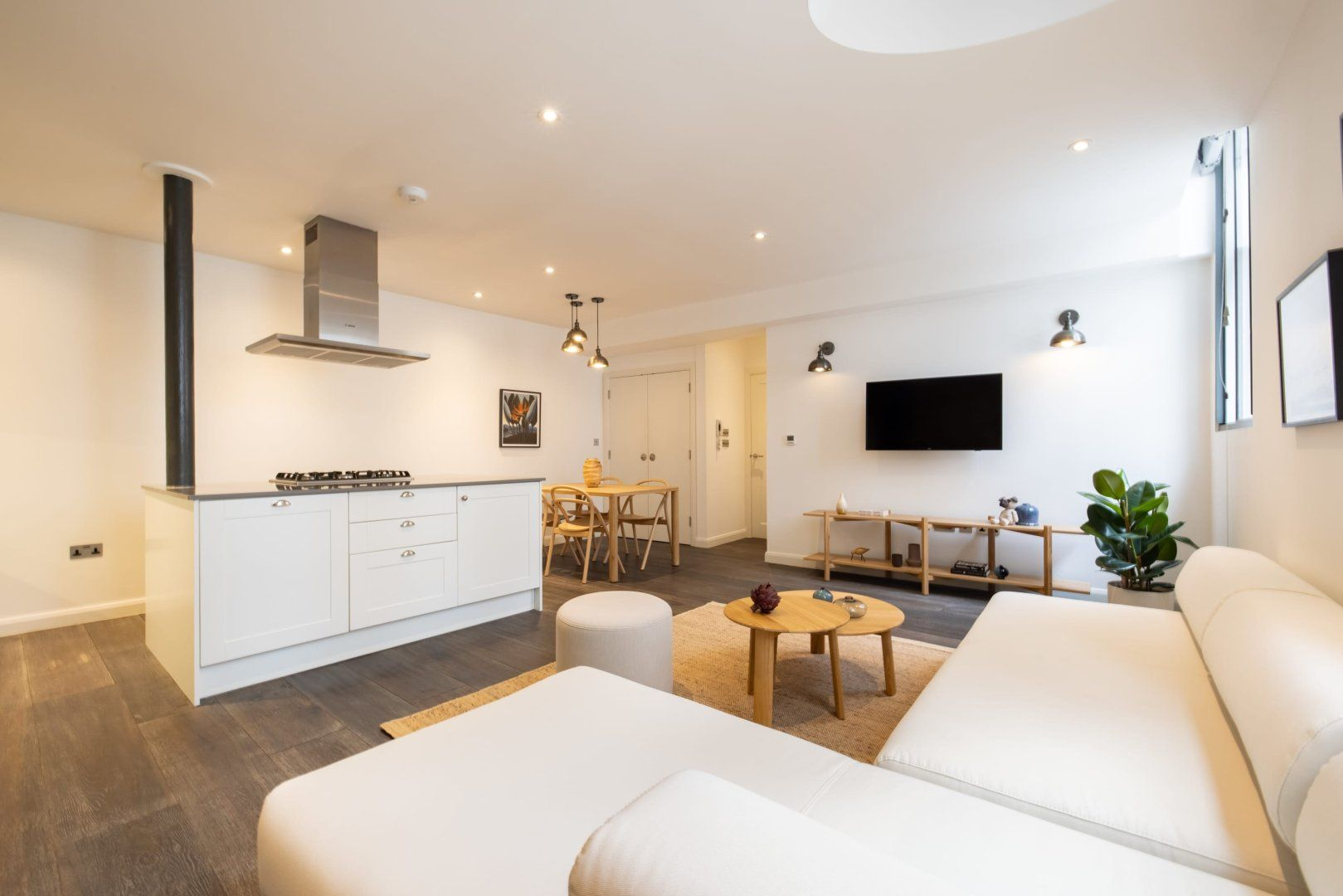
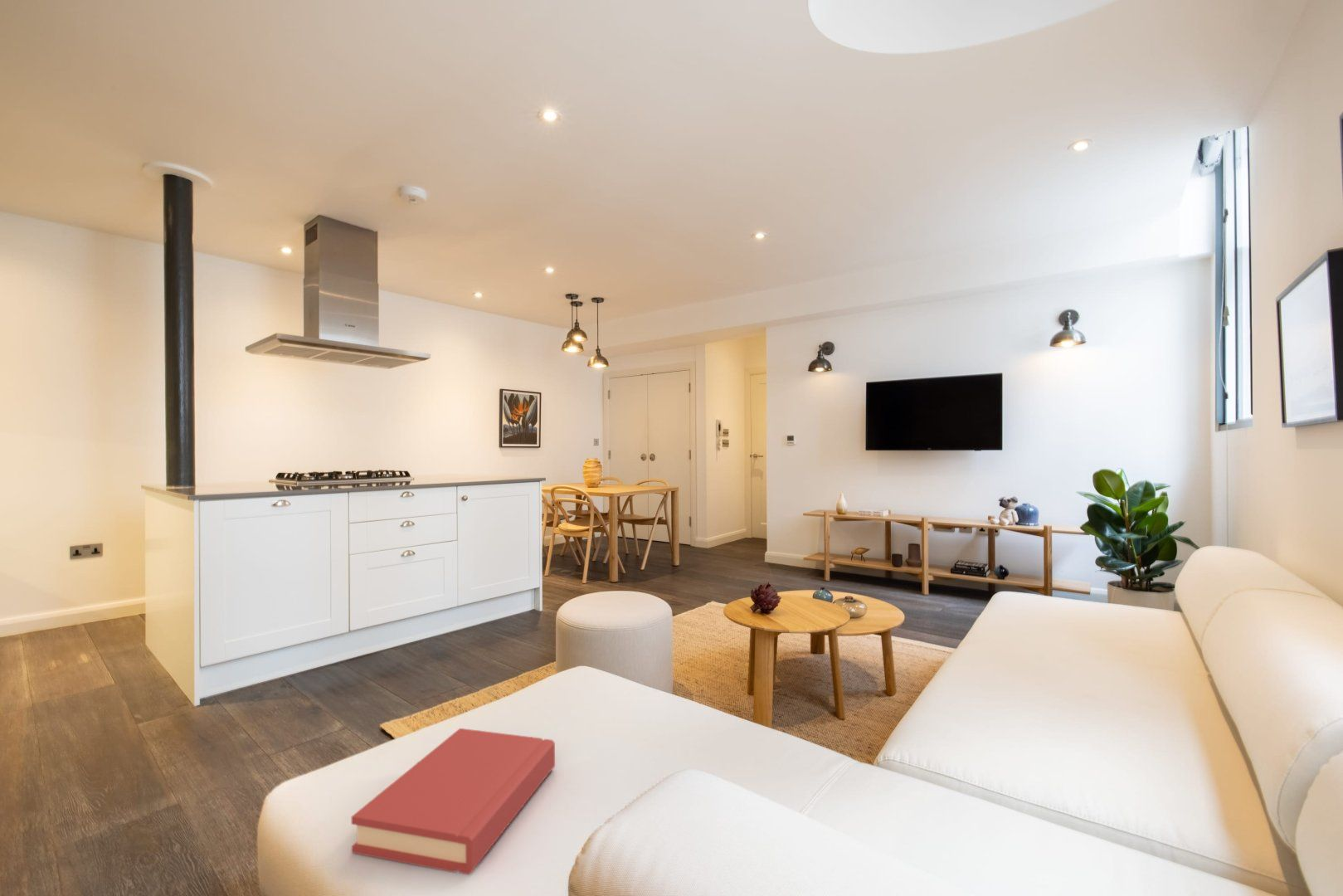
+ hardback book (465, 790)
